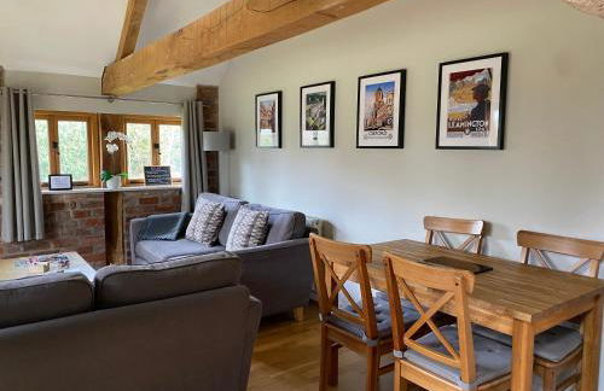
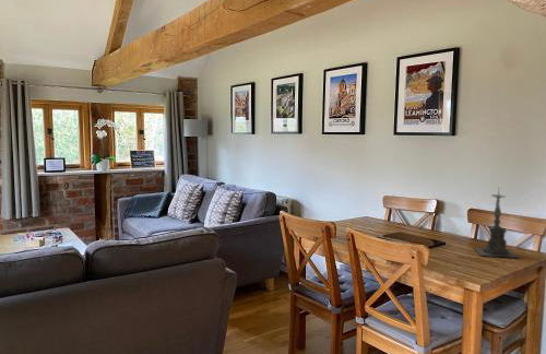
+ candle holder (497, 219)
